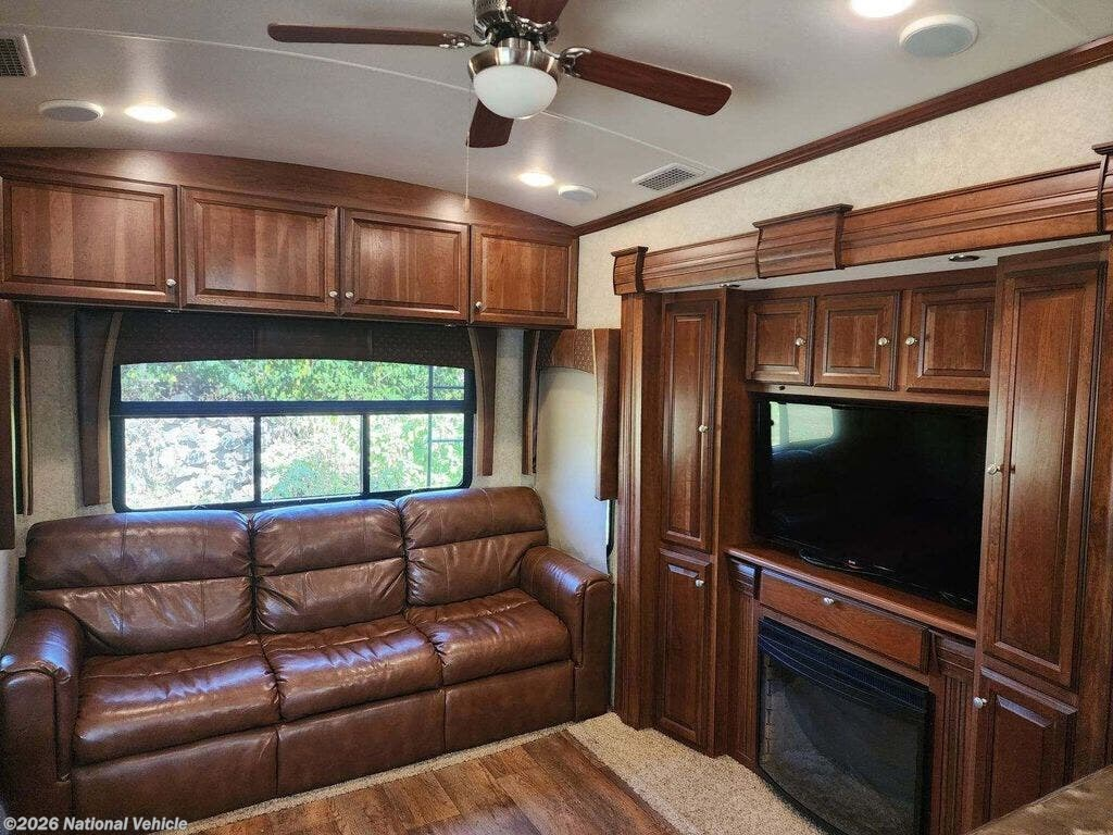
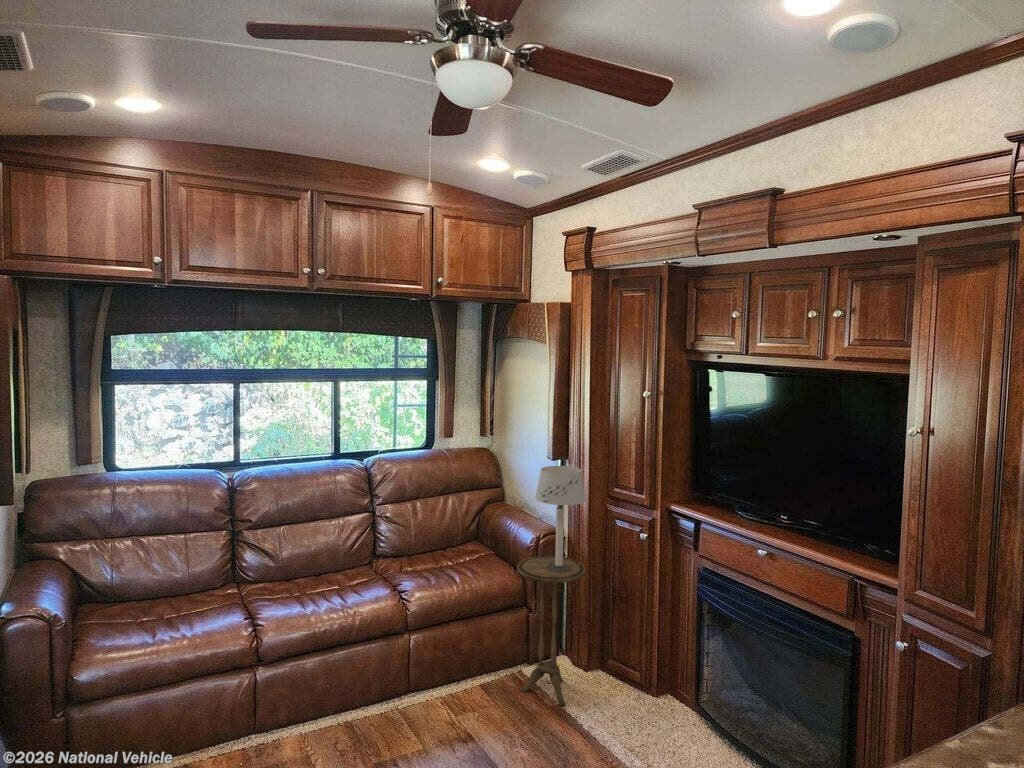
+ table lamp (559, 518)
+ side table (553, 629)
